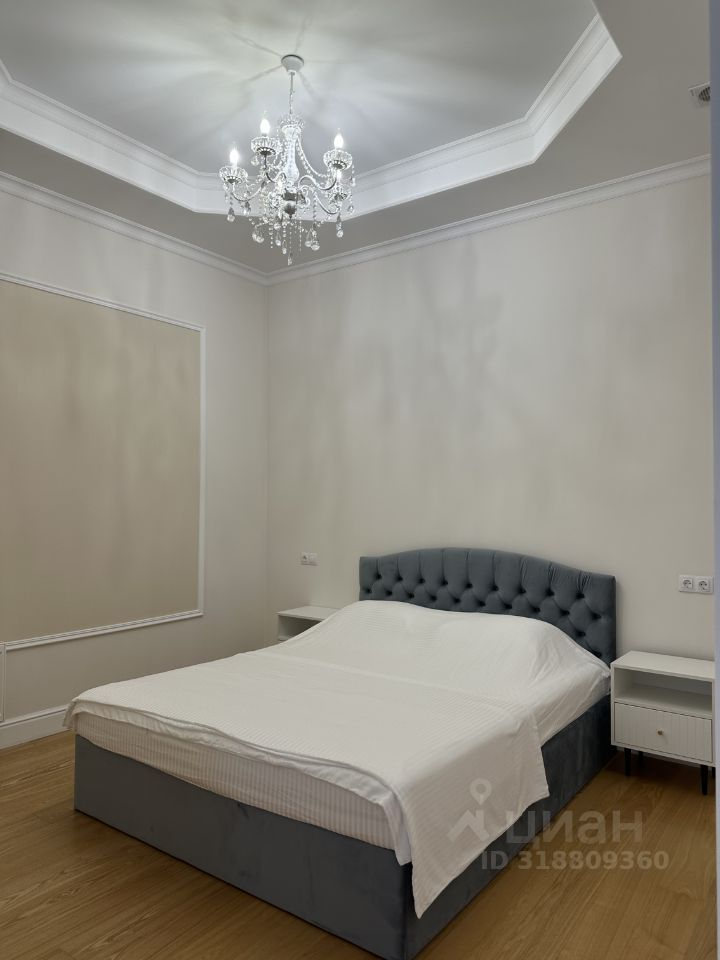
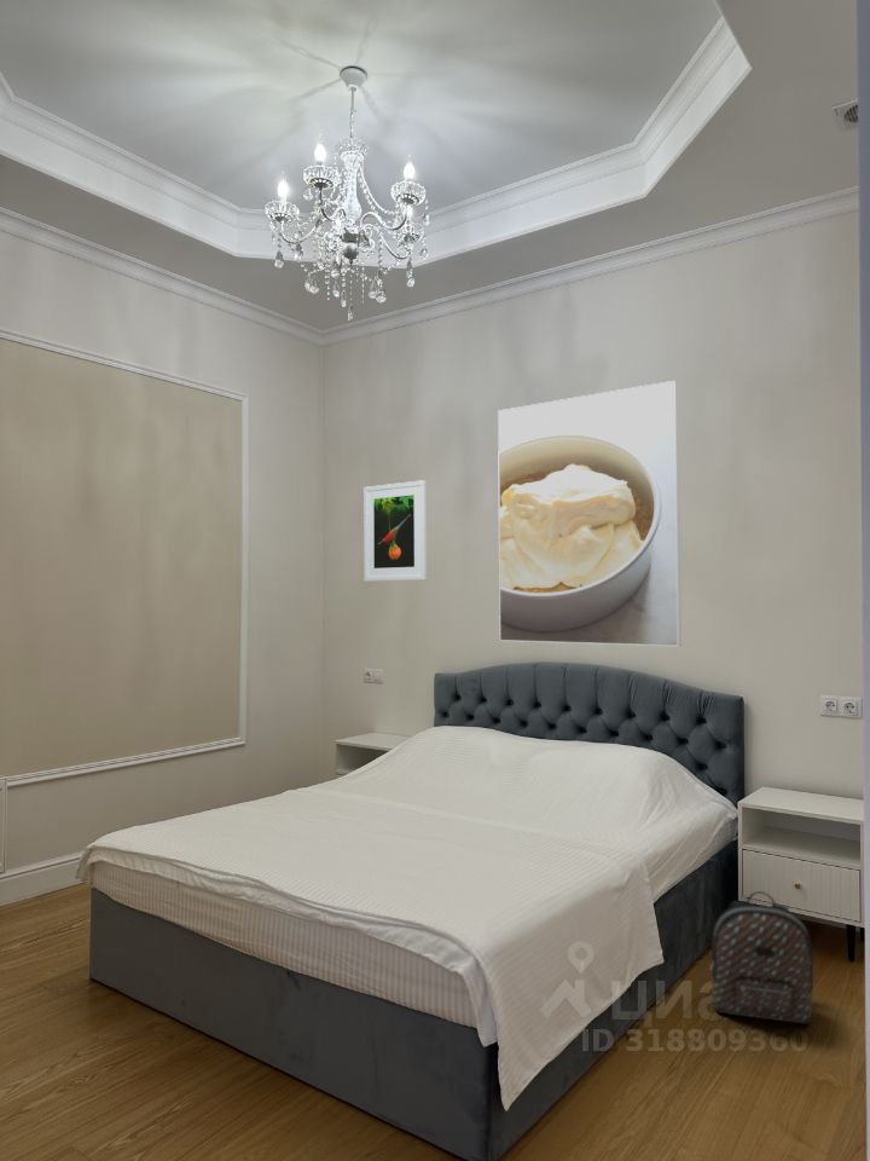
+ backpack (759, 949)
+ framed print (582, 519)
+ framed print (394, 532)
